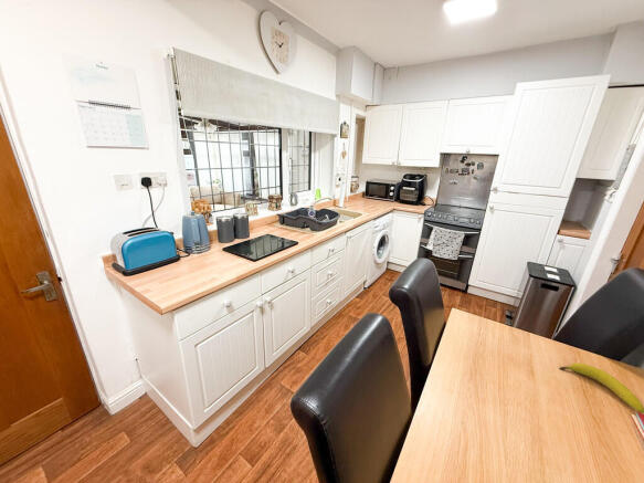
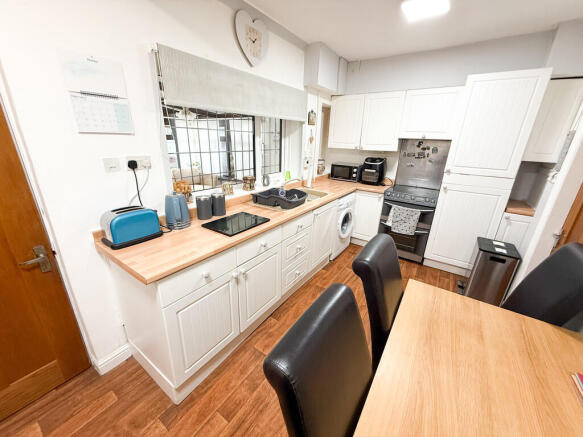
- fruit (603, 381)
